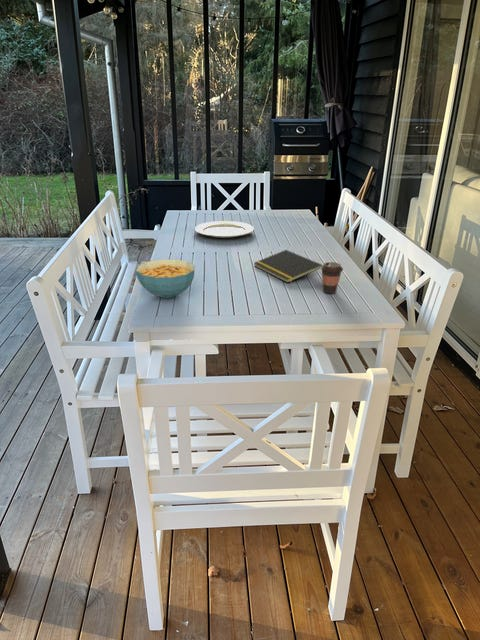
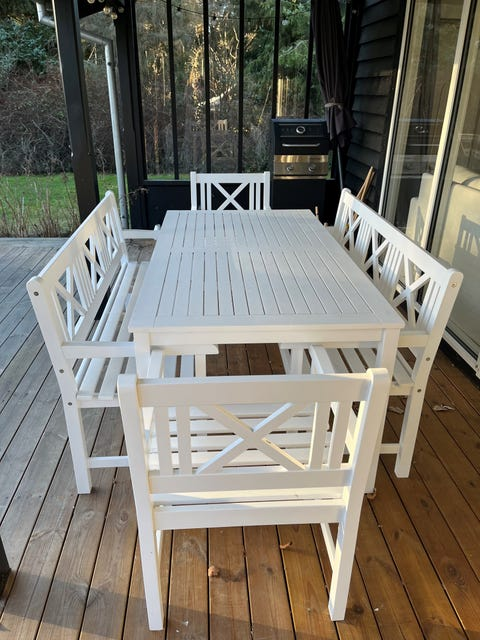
- cereal bowl (166, 281)
- chinaware (224, 230)
- notepad (286, 265)
- coffee cup (330, 278)
